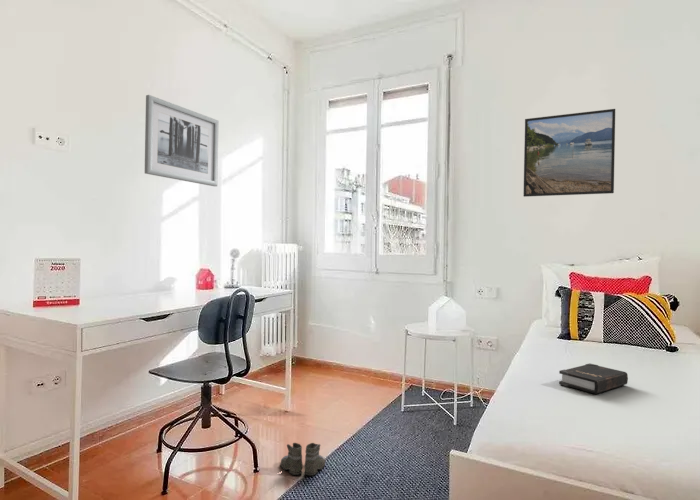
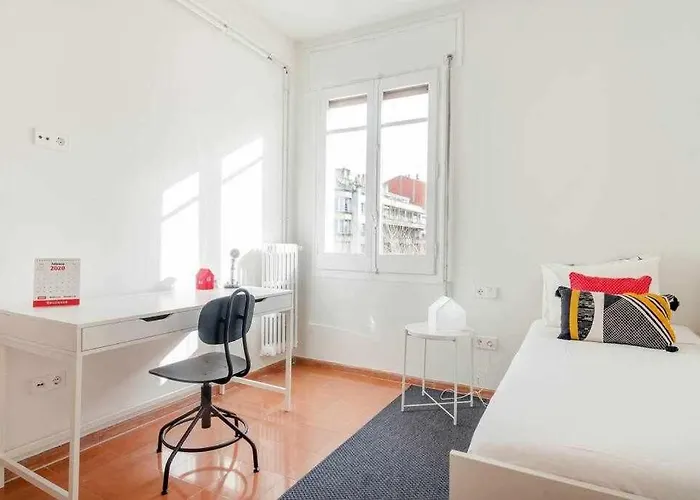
- boots (305, 456)
- wall art (184, 144)
- hardback book (593, 378)
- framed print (567, 154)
